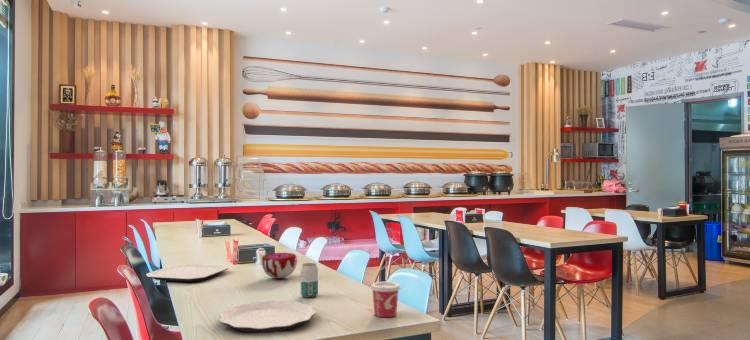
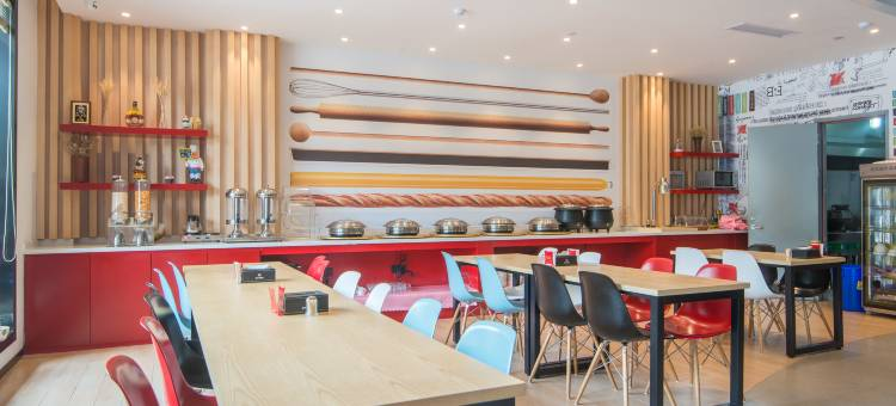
- plate (268, 316)
- beverage can (309, 280)
- decorative bowl (279, 266)
- cup (385, 299)
- plate (188, 272)
